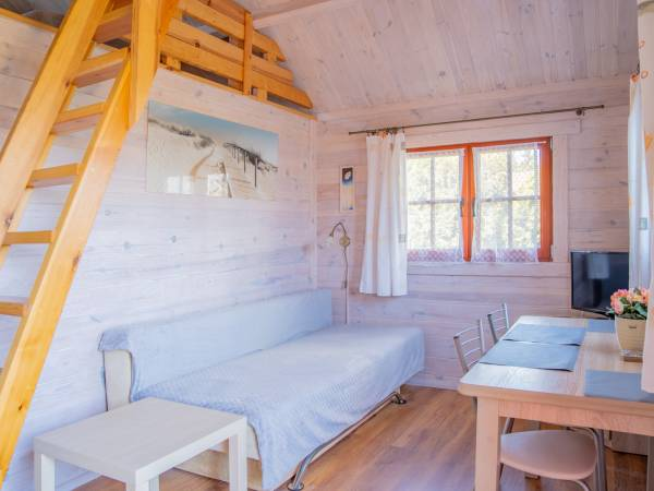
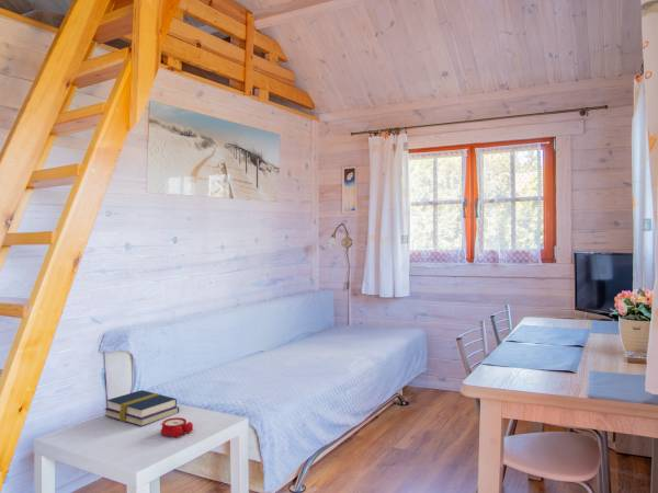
+ book (141, 406)
+ alarm clock (177, 427)
